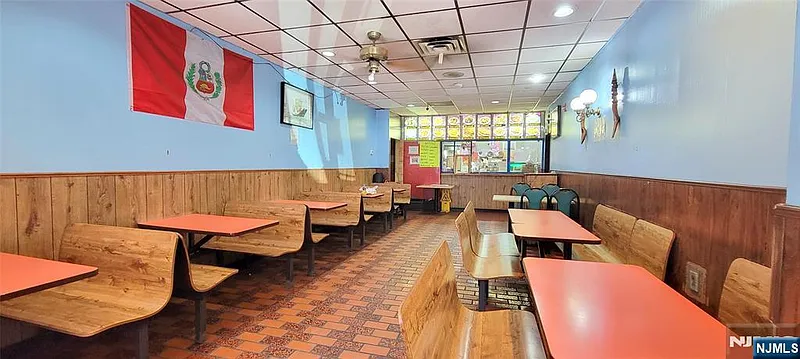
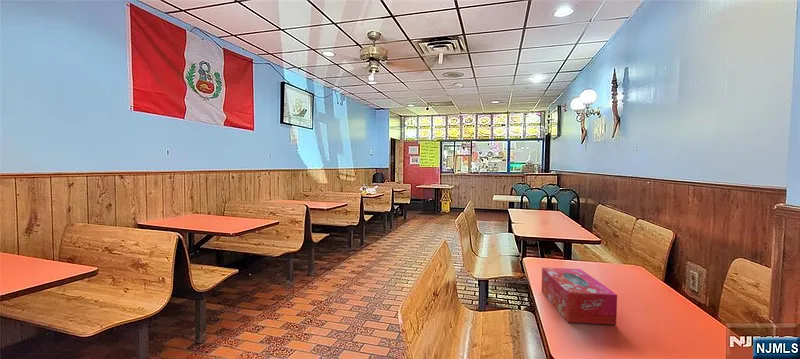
+ tissue box (574, 292)
